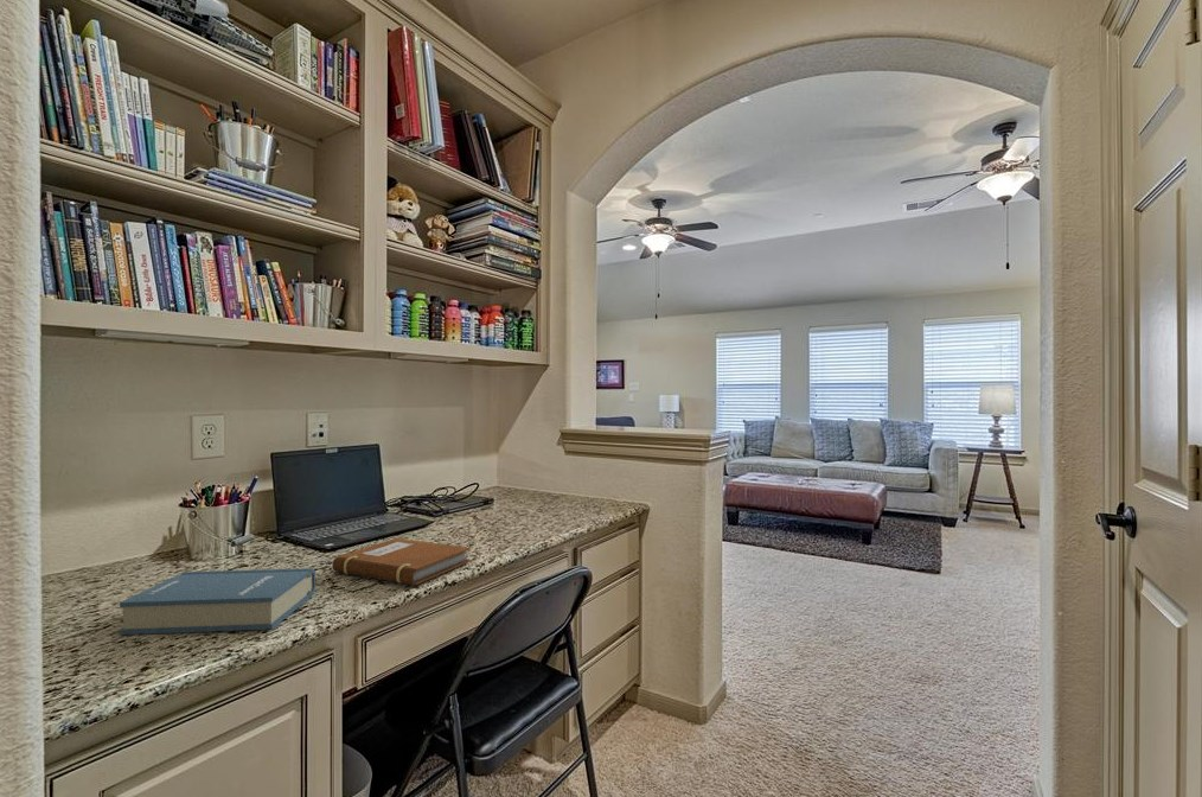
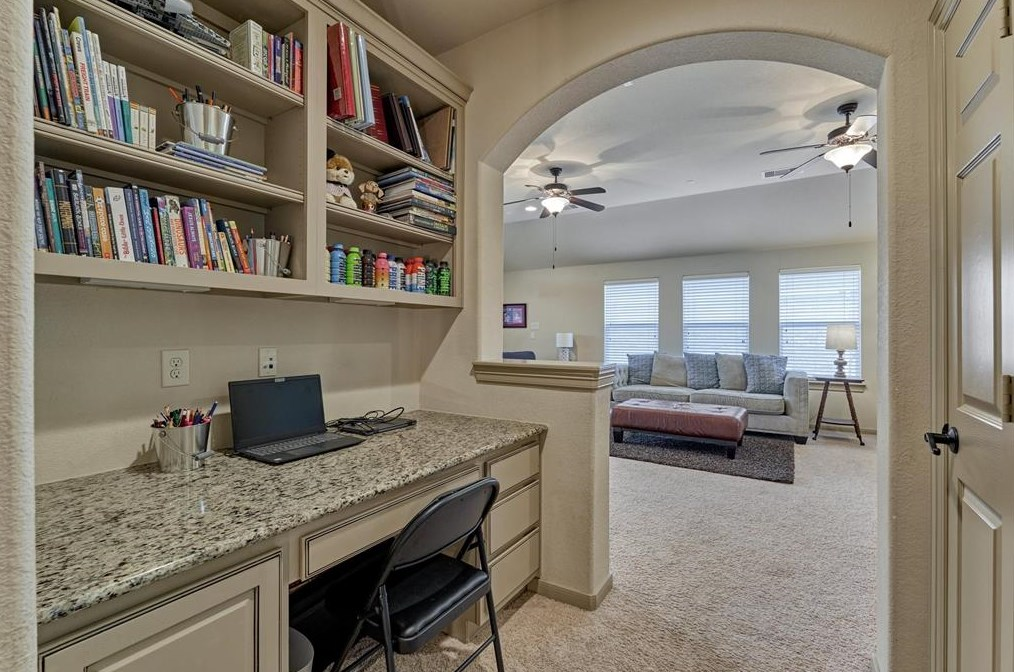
- notebook (401, 559)
- hardback book (226, 597)
